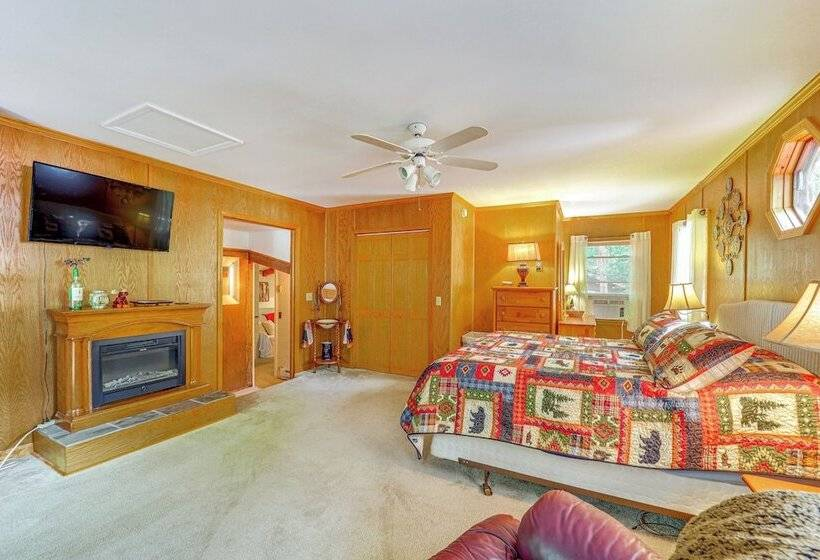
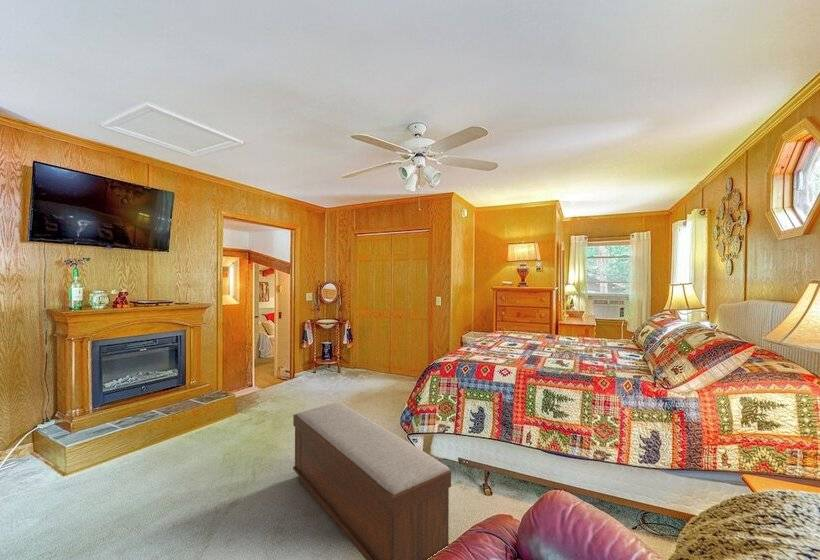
+ bench (359, 471)
